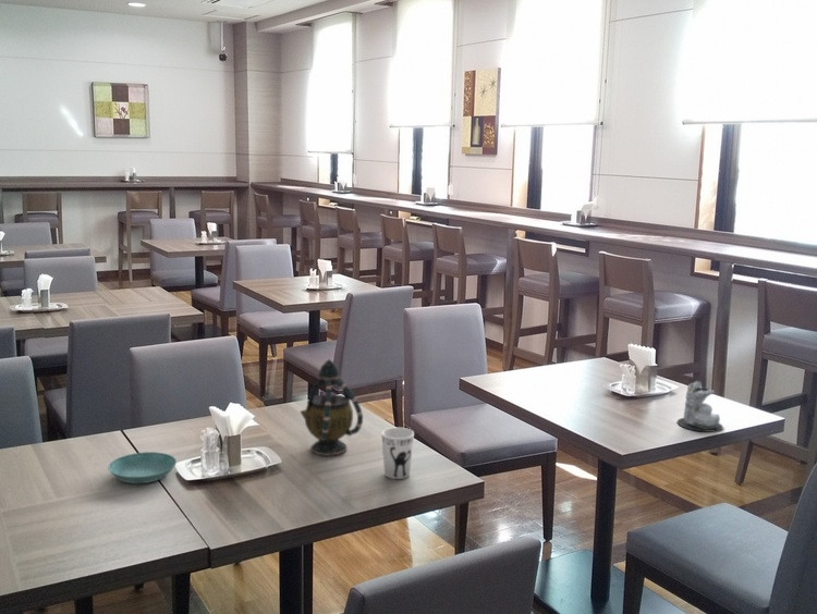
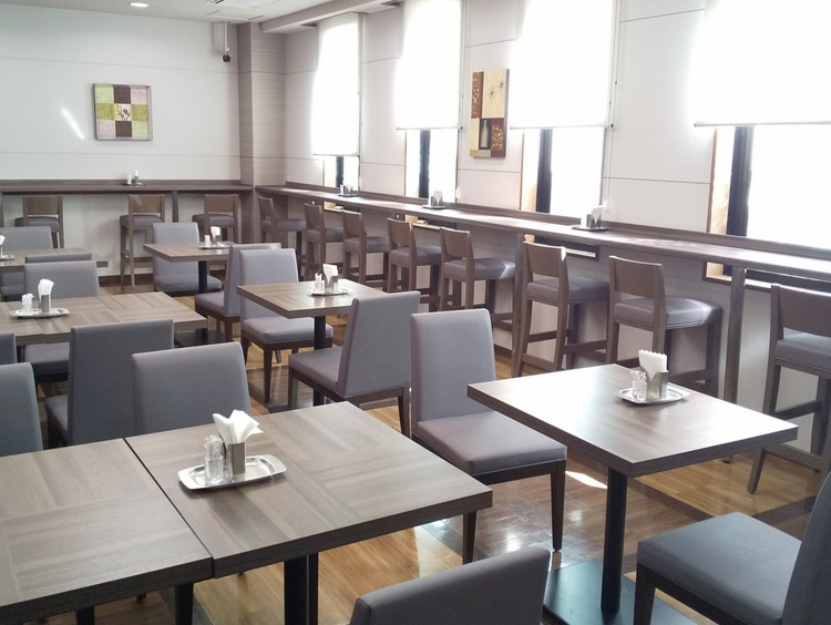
- teapot (322, 400)
- cup (397, 453)
- candle (702, 404)
- saucer (143, 468)
